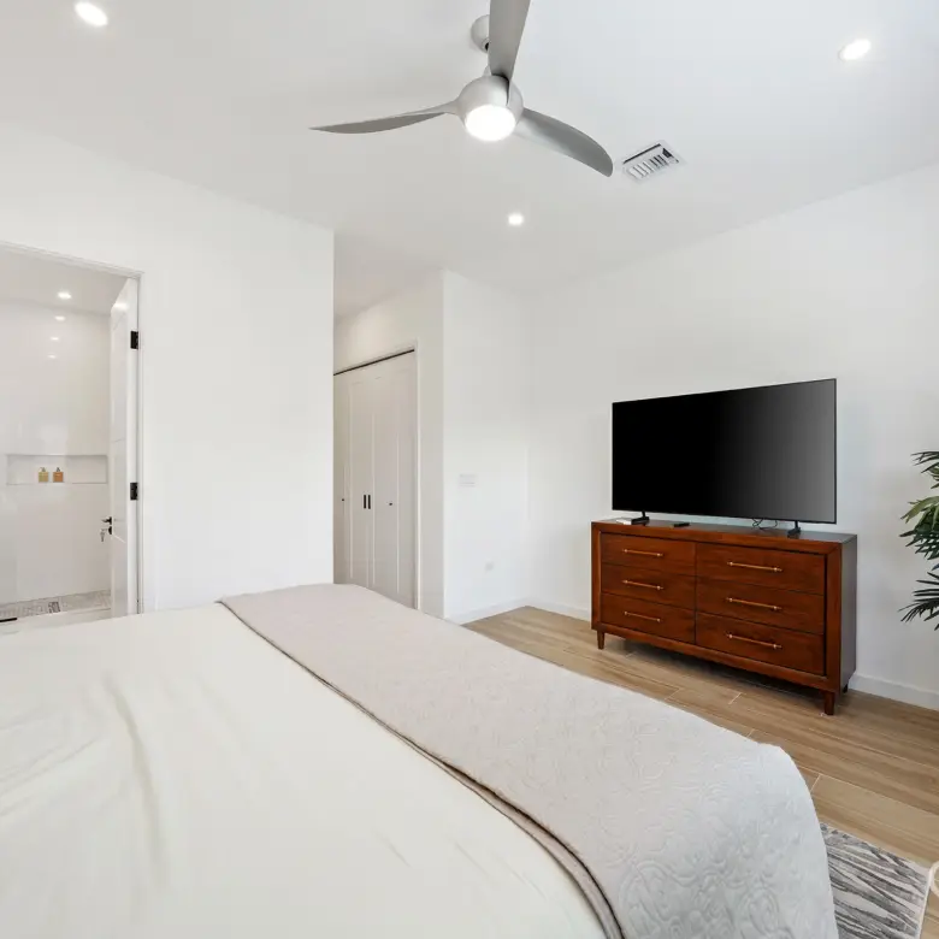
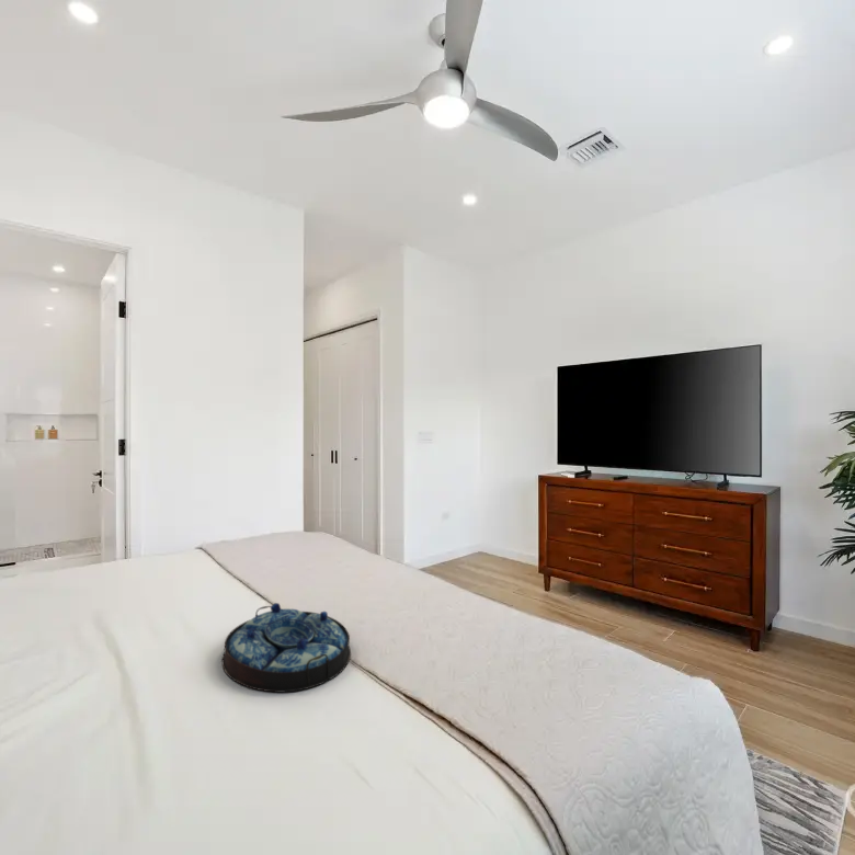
+ serving tray (287, 636)
